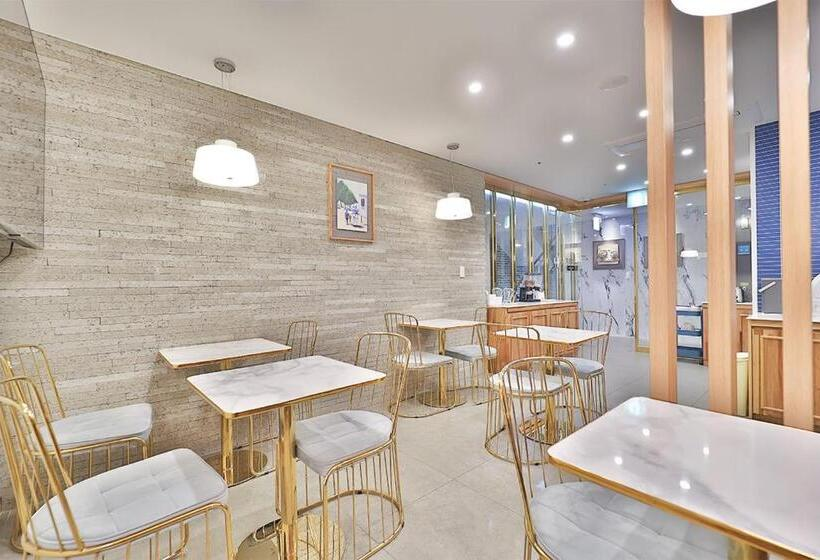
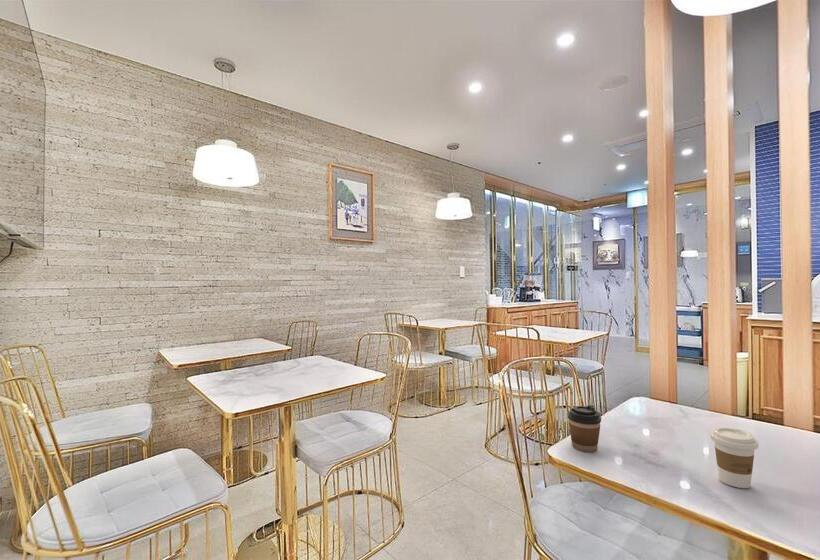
+ coffee cup (584, 426)
+ coffee cup (734, 457)
